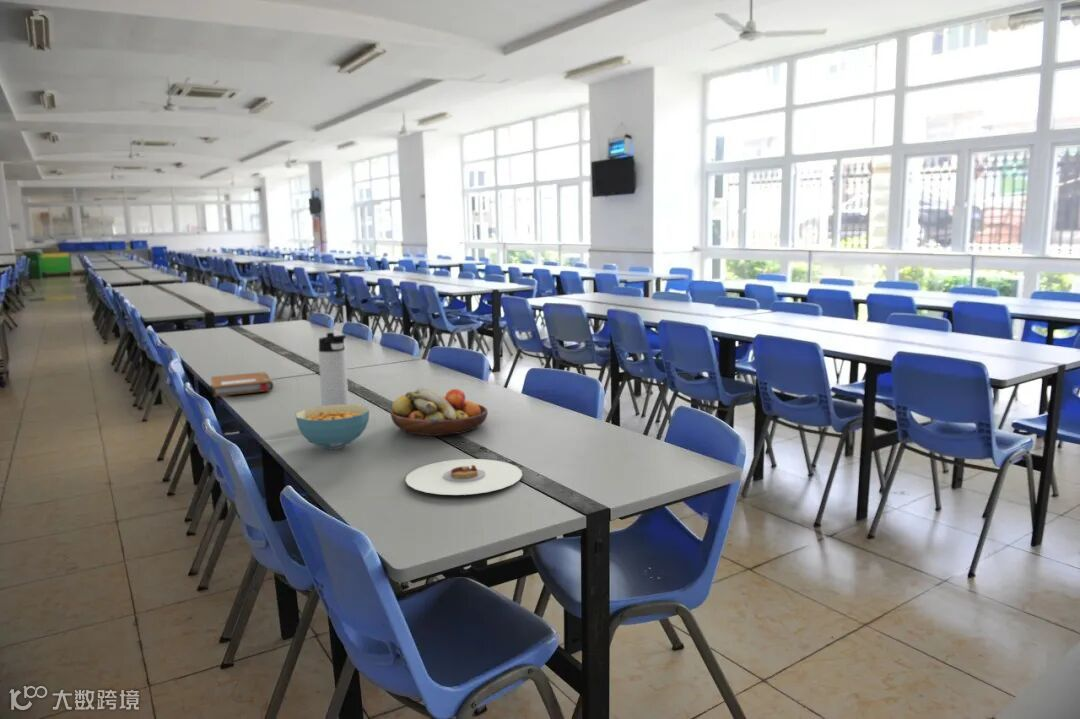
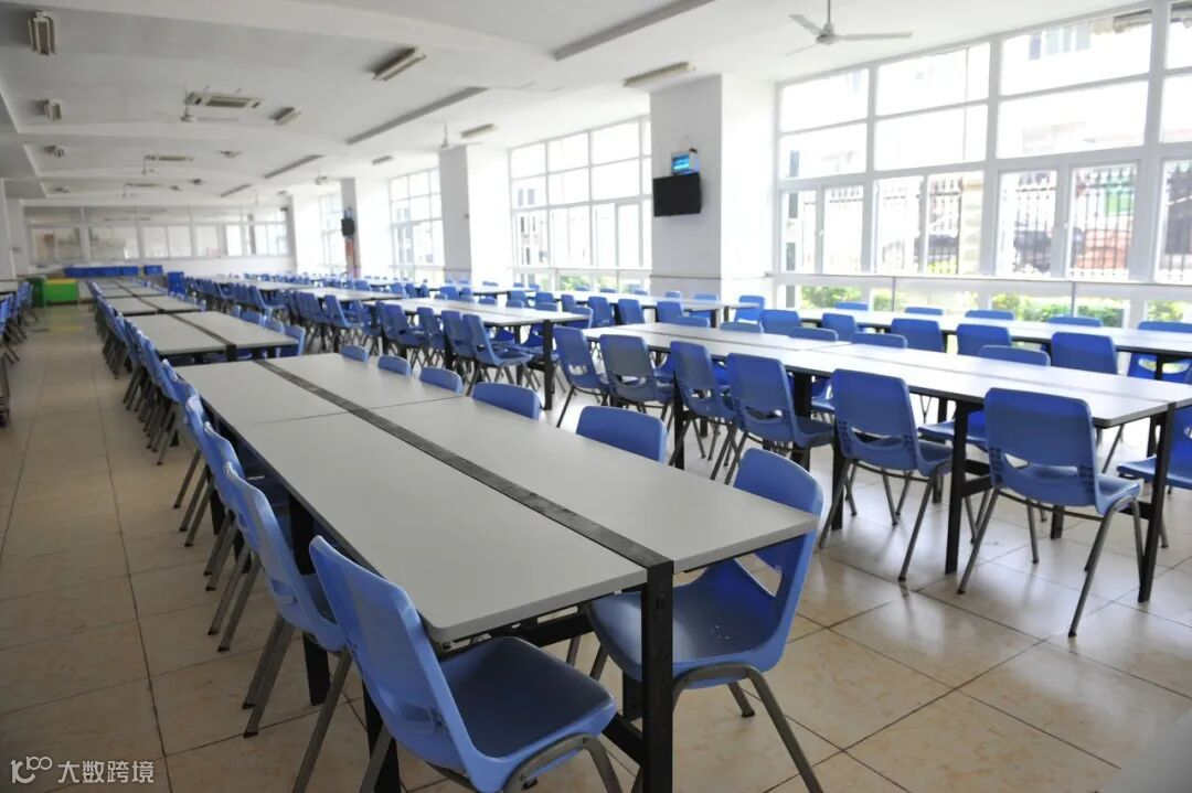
- thermos bottle (335, 379)
- fruit bowl (439, 406)
- cereal bowl (333, 429)
- notebook (242, 383)
- plate (464, 472)
